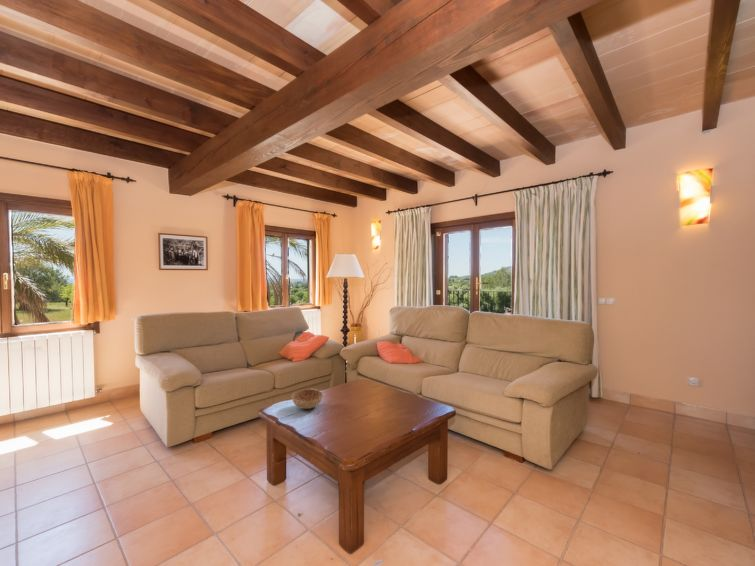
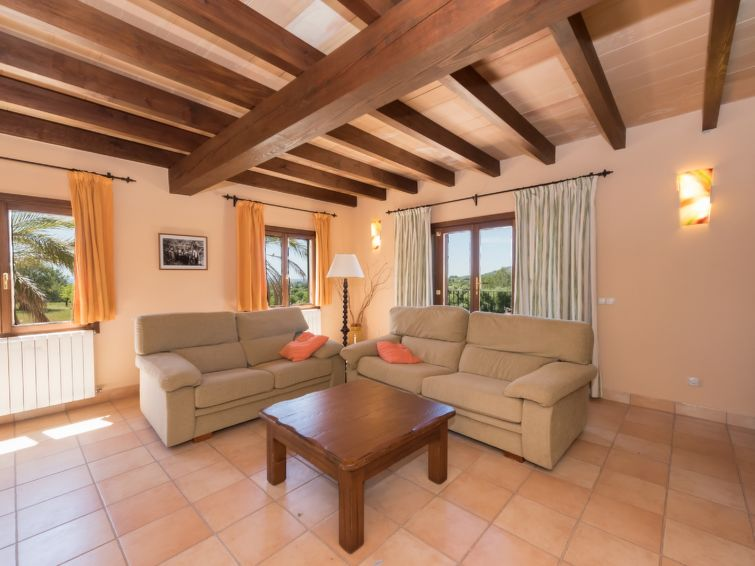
- decorative bowl (307, 400)
